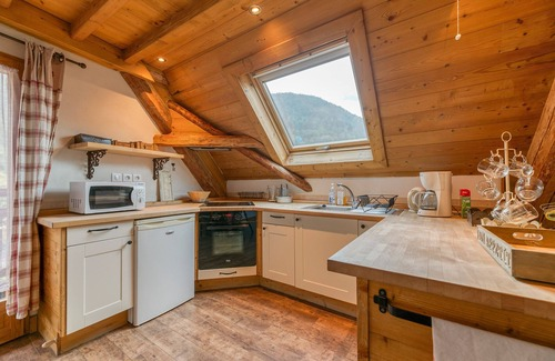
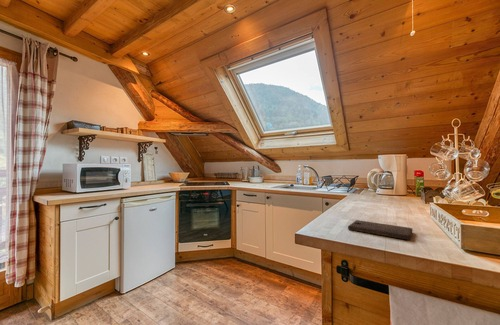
+ cutting board (379, 228)
